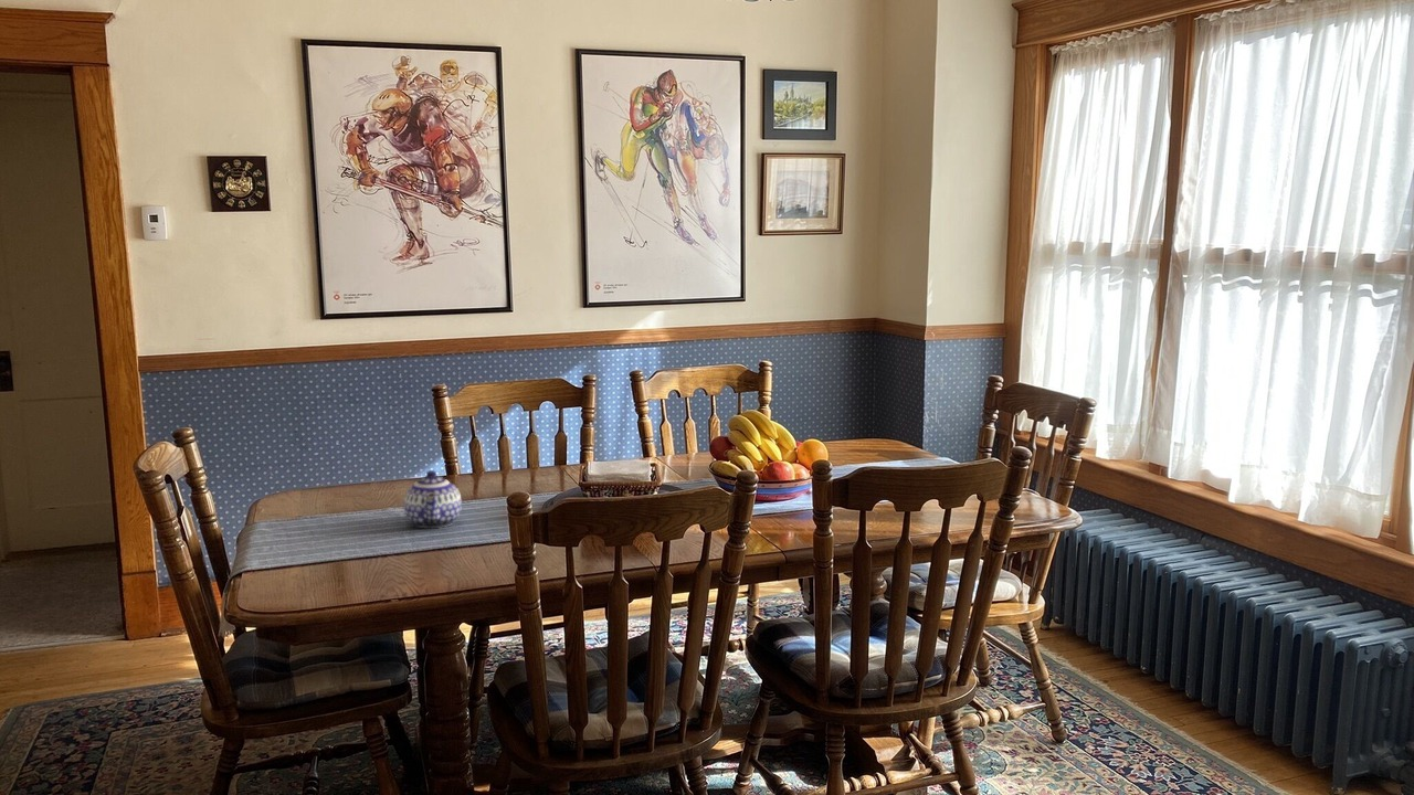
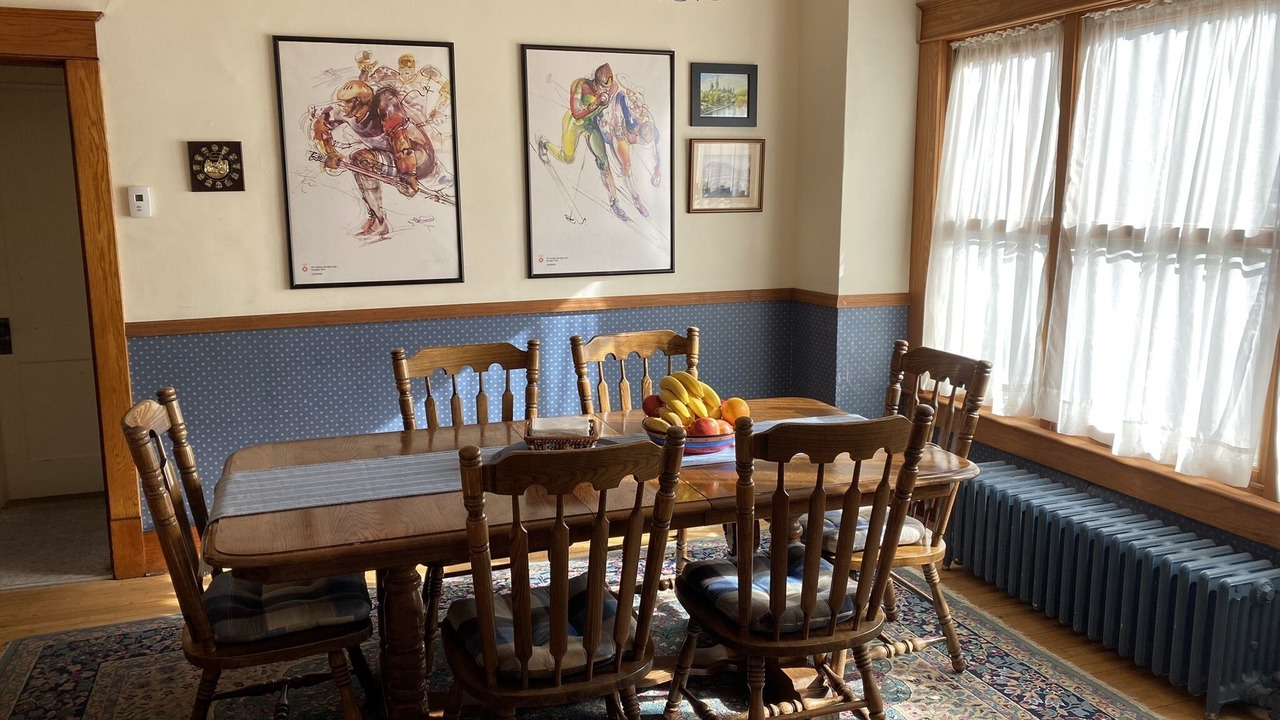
- teapot (432, 496)
